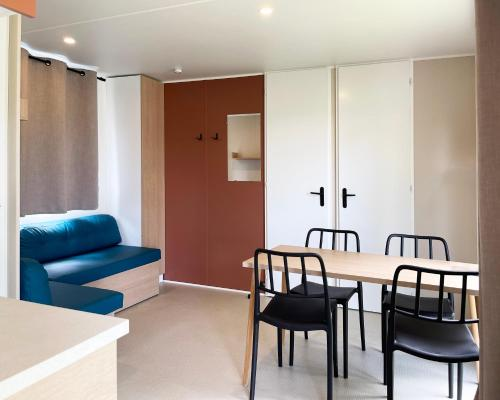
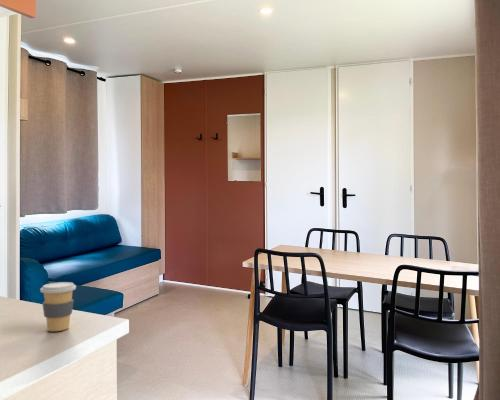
+ coffee cup (58, 306)
